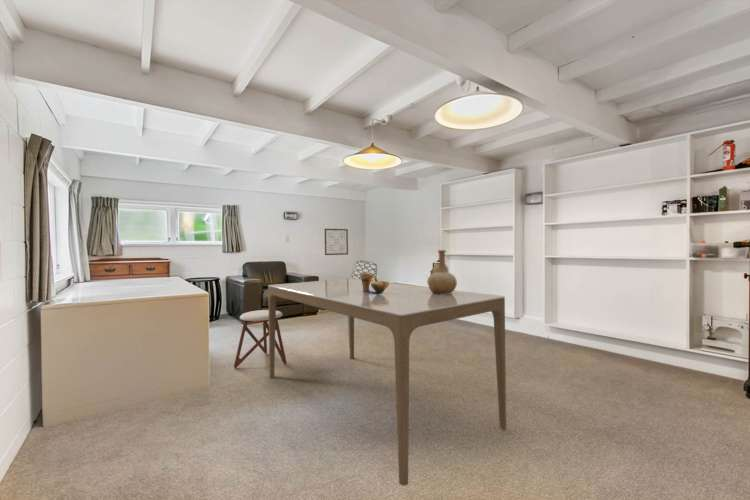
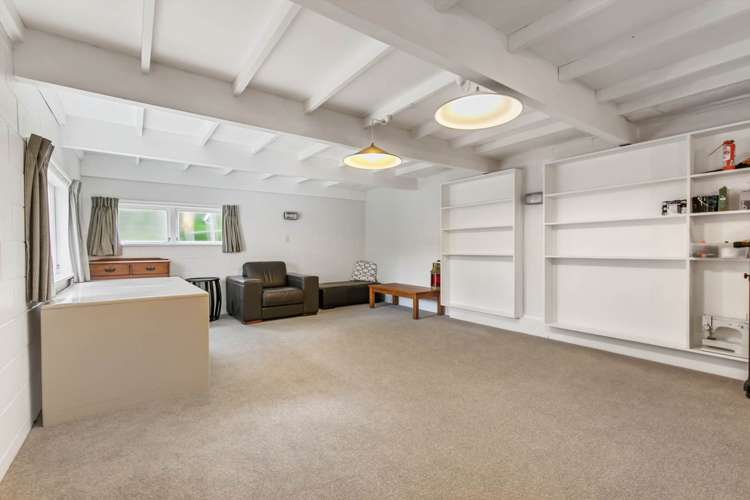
- wall art (336, 242)
- vase (441, 271)
- stool (265, 337)
- dining table (353, 344)
- decorative bowl (373, 282)
